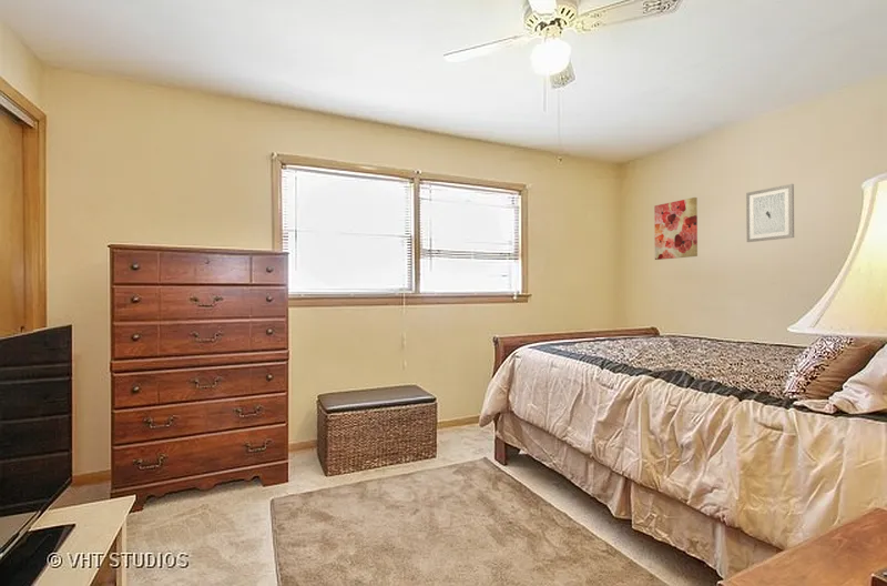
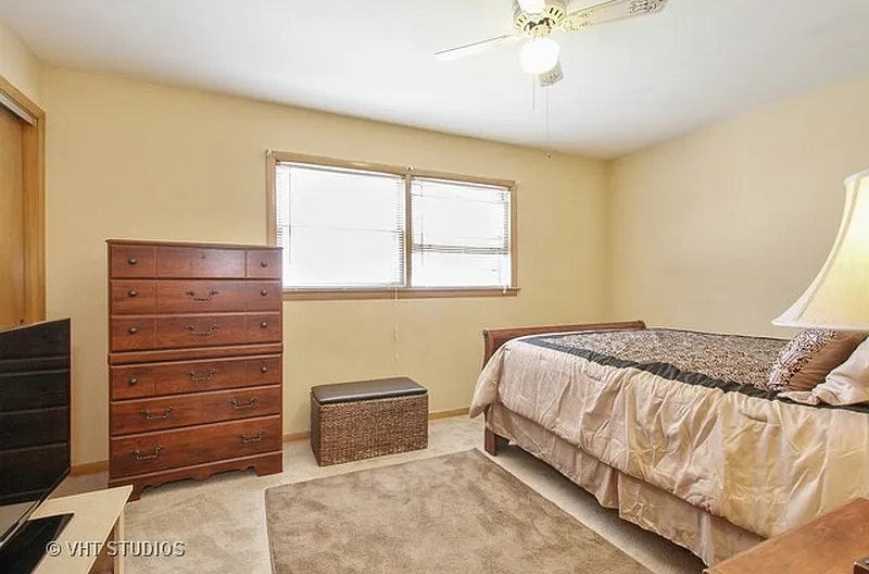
- wall art (768, 214)
- wall art (674, 230)
